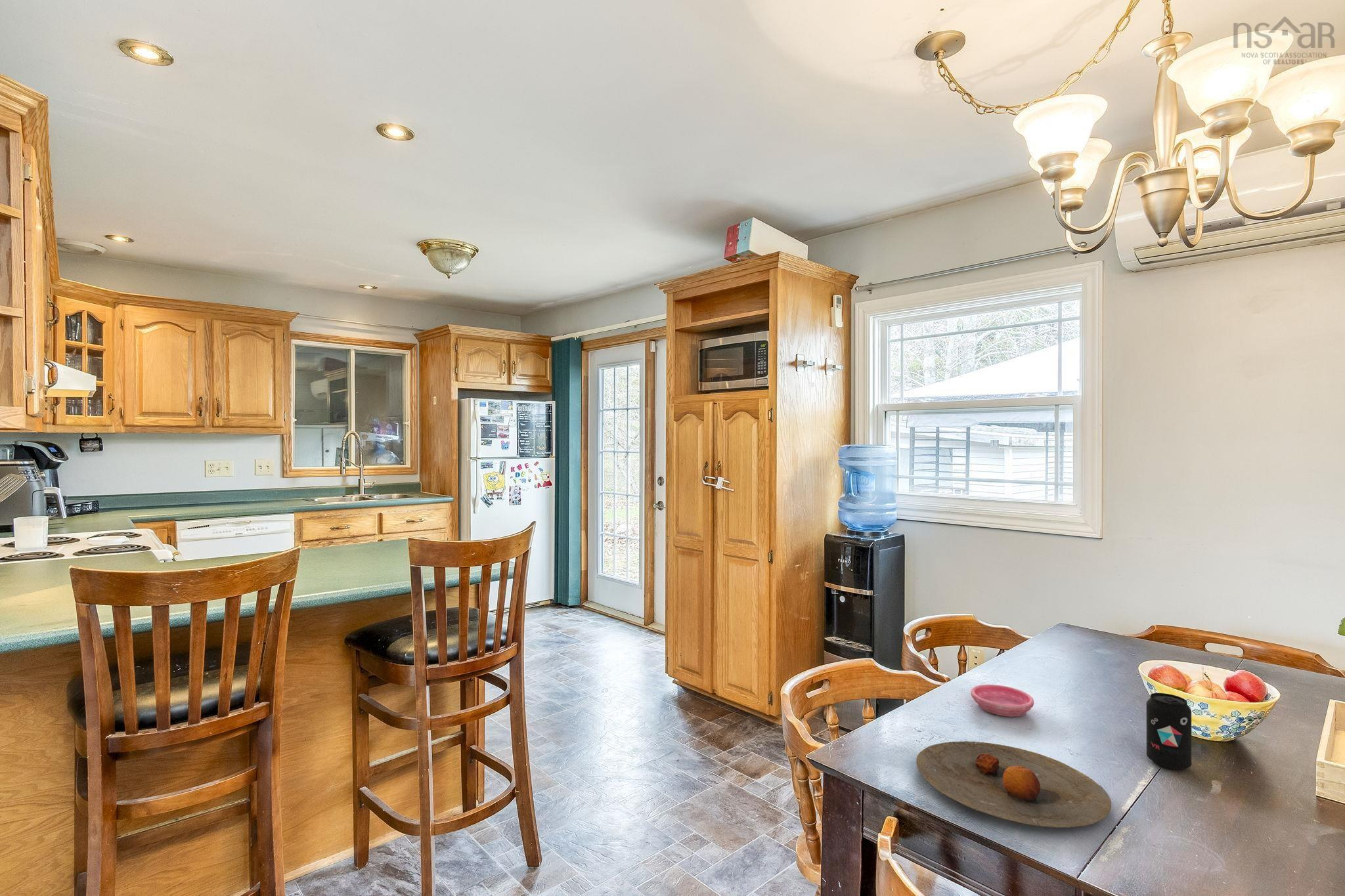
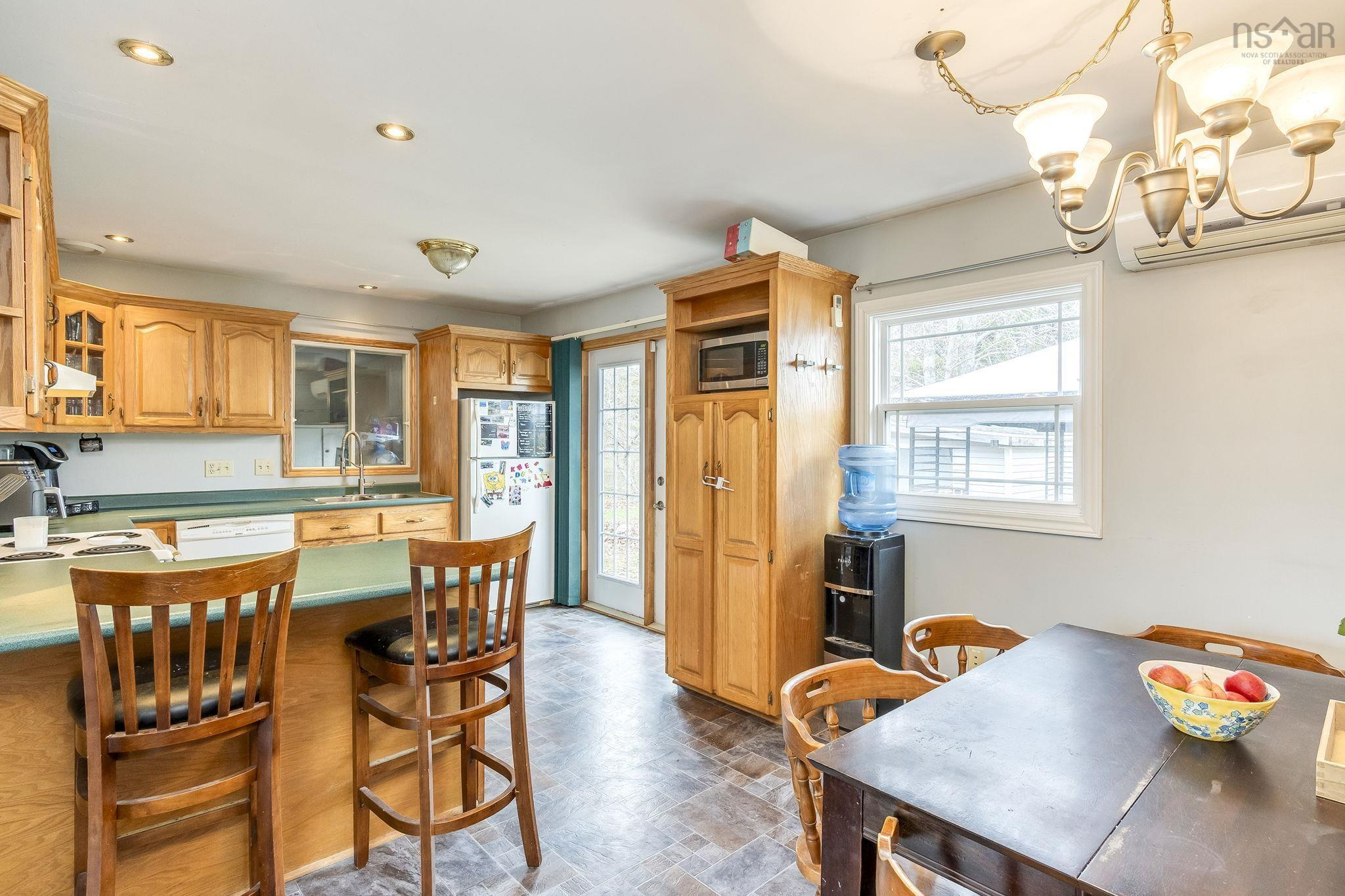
- plate (1008, 771)
- saucer (1002, 701)
- beverage can (1168, 731)
